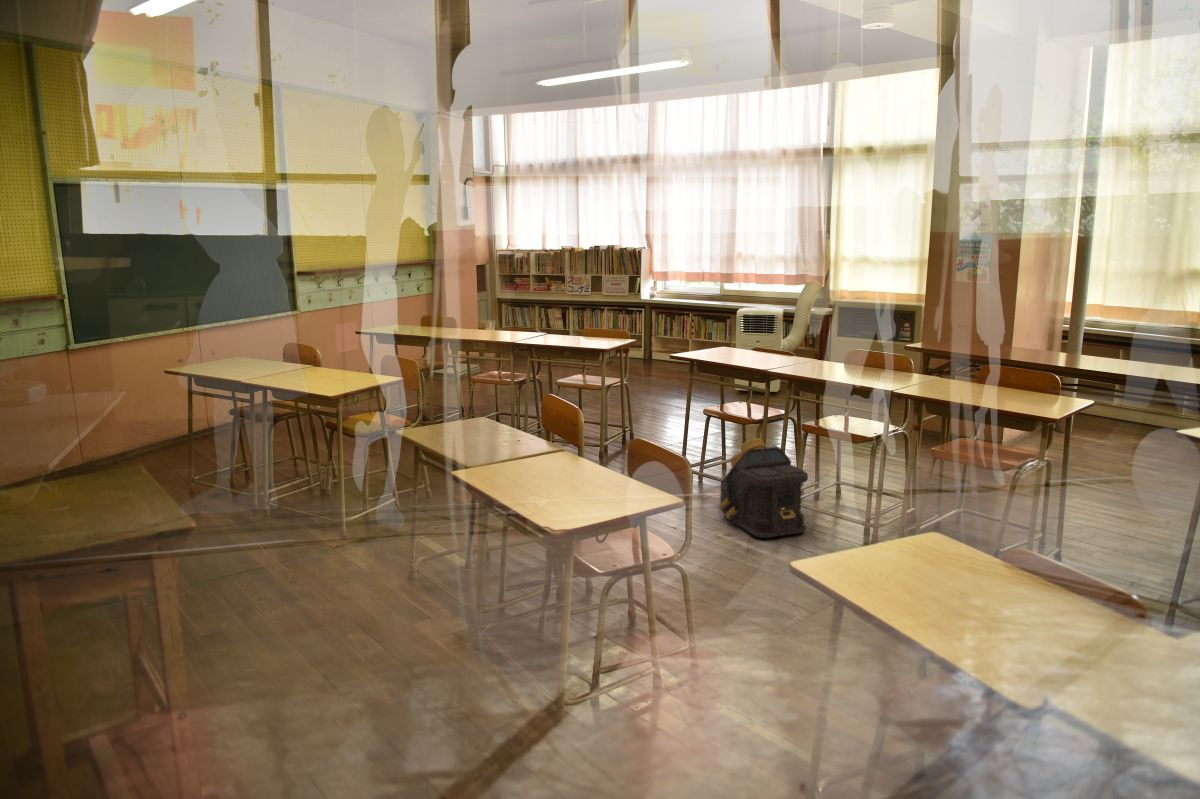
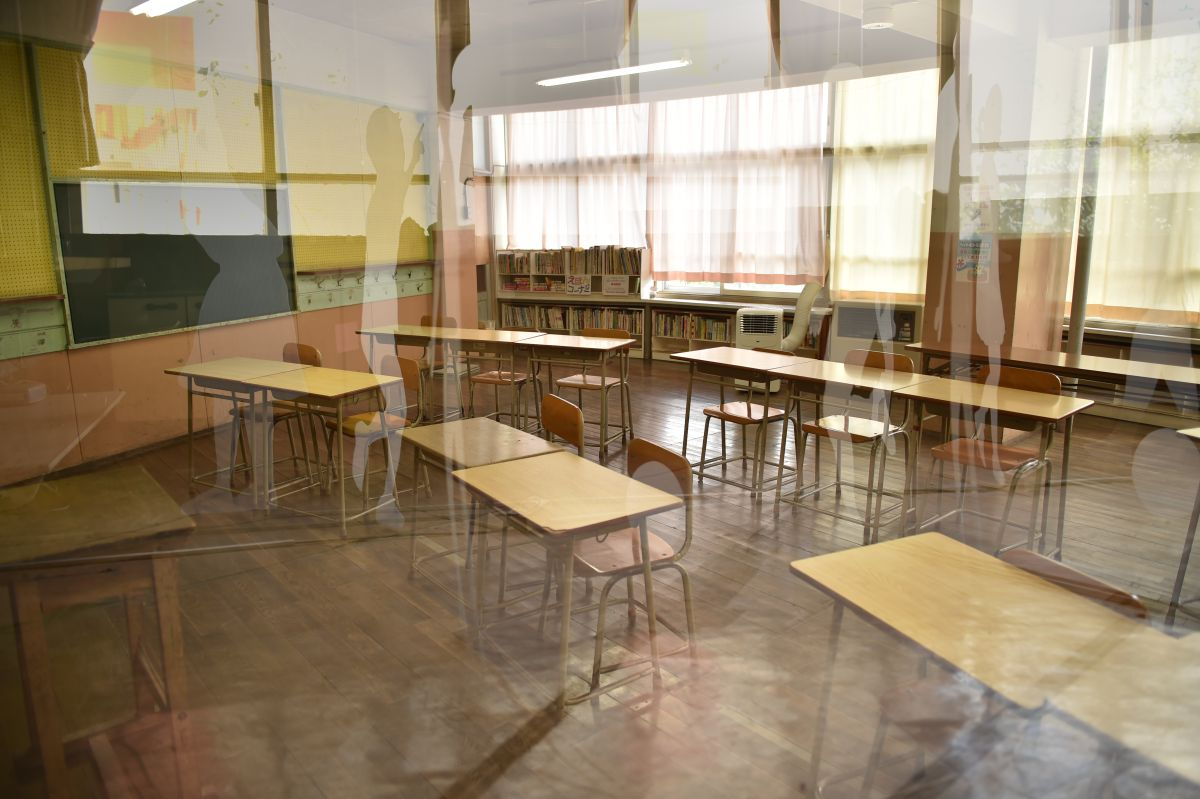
- backpack (761, 481)
